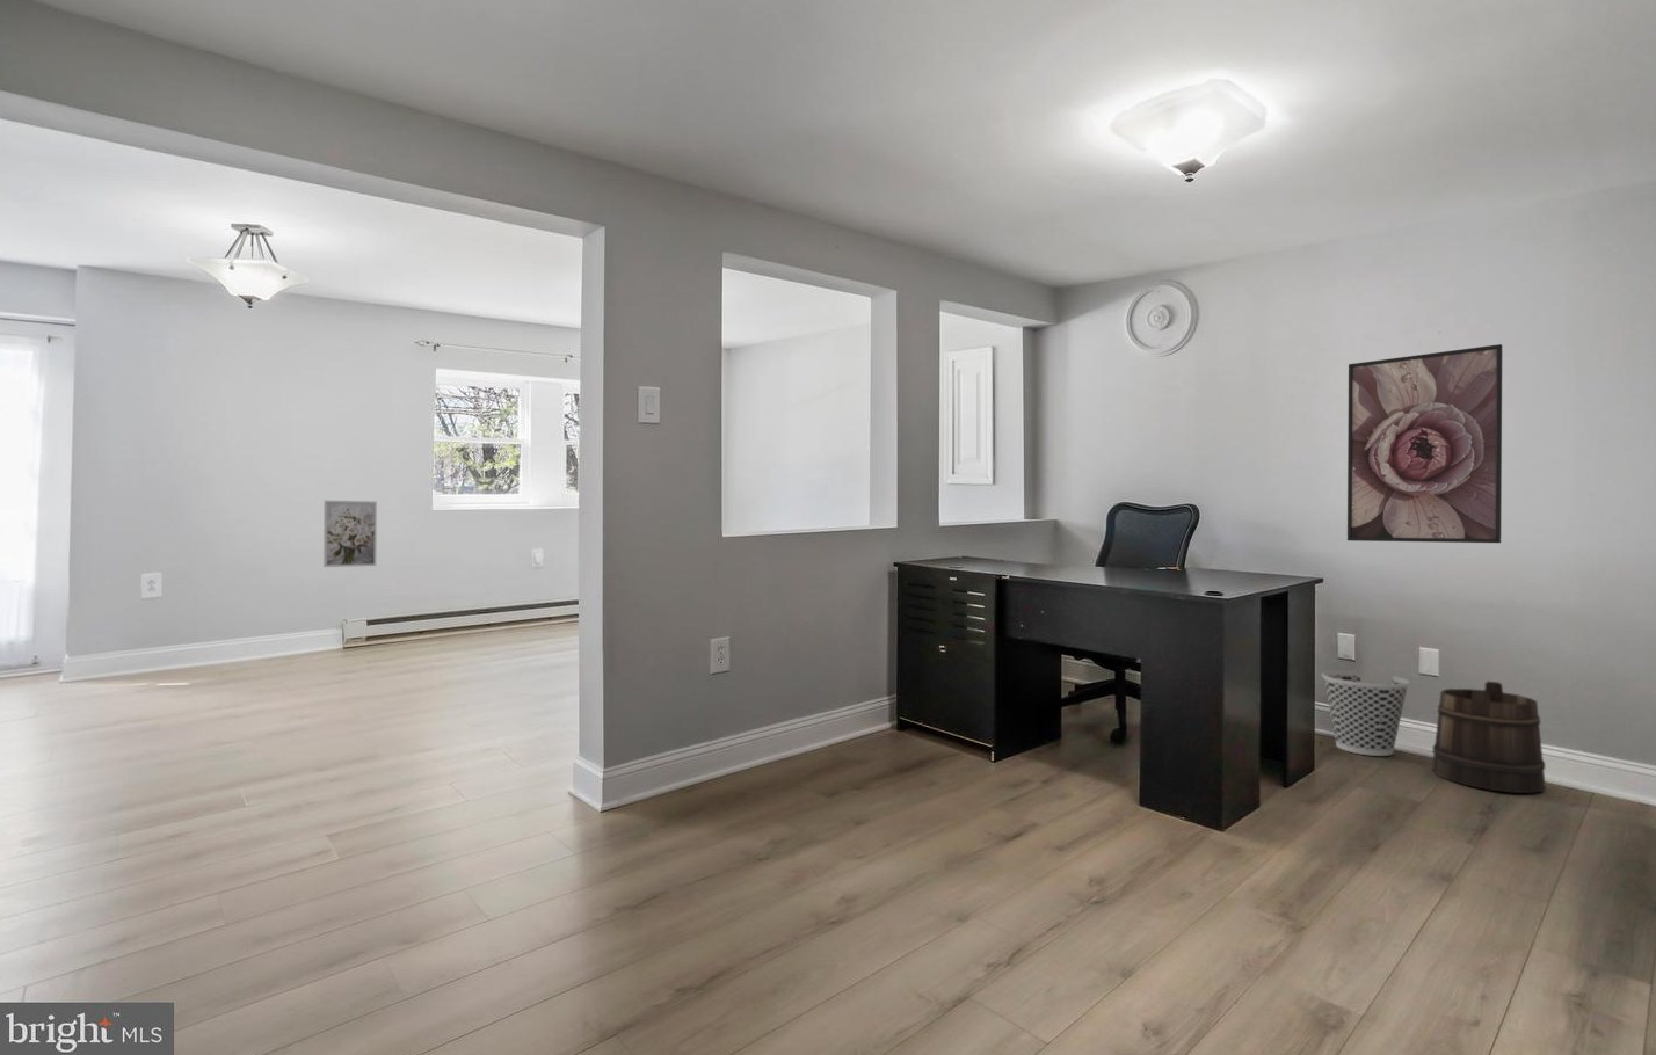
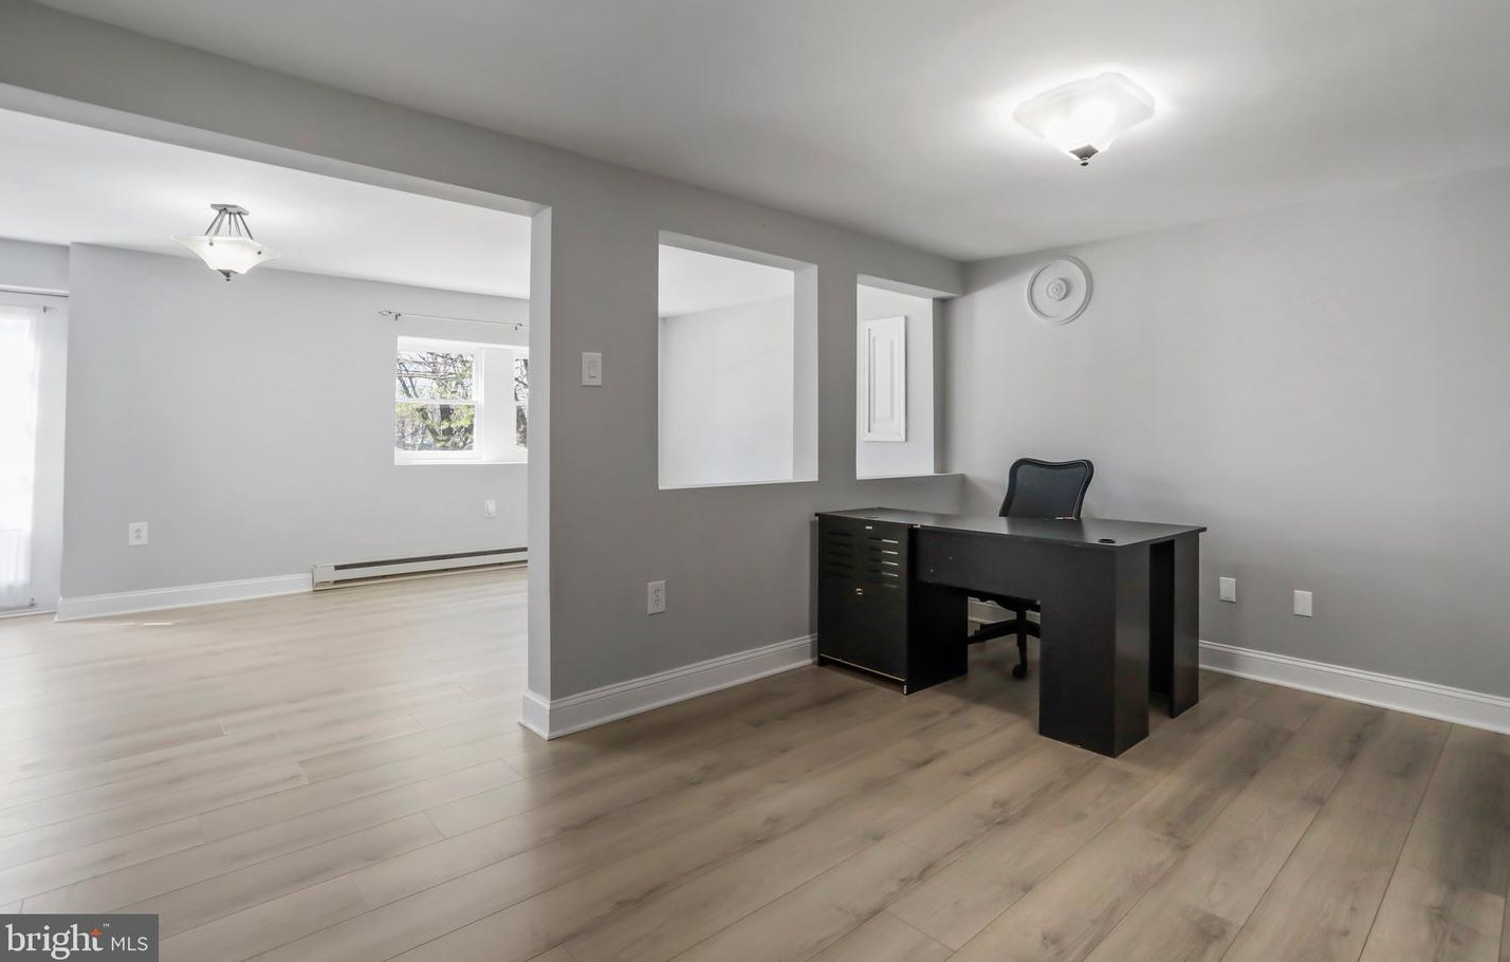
- wall art (350, 534)
- wastebasket (1364, 713)
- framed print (1419, 448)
- bucket (1487, 731)
